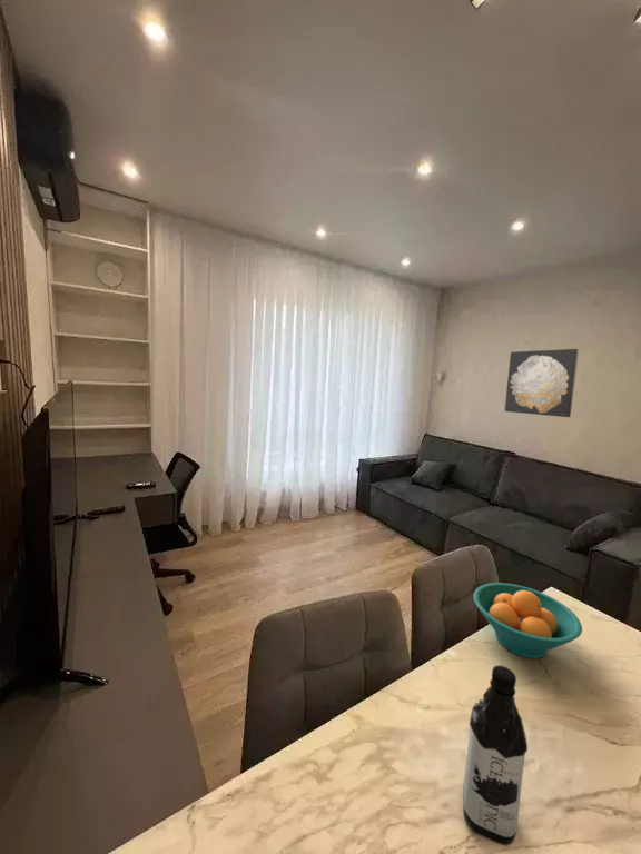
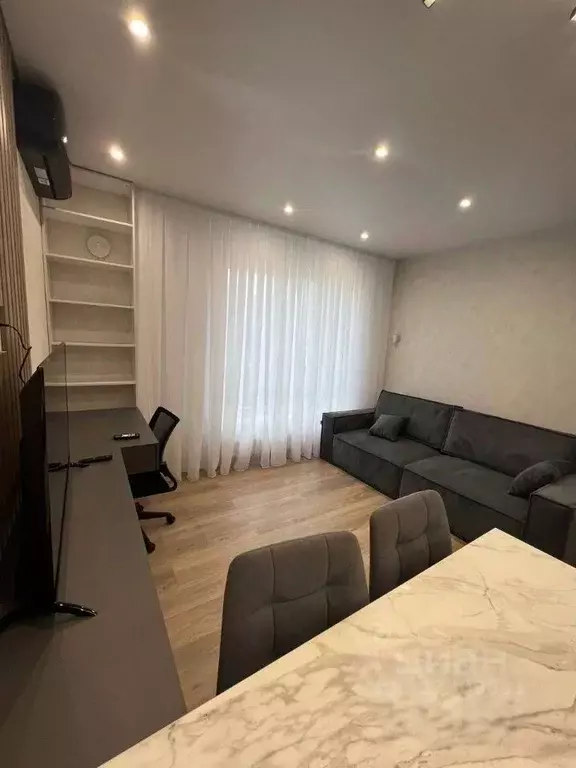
- fruit bowl (523, 617)
- wall art (539, 383)
- water bottle (494, 745)
